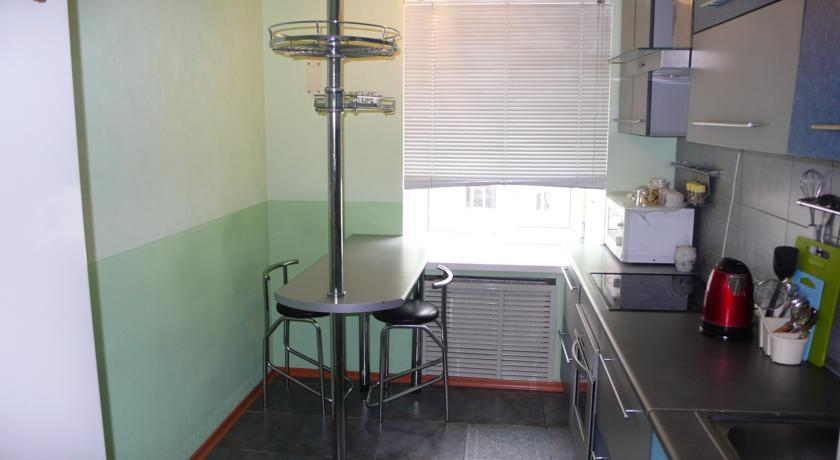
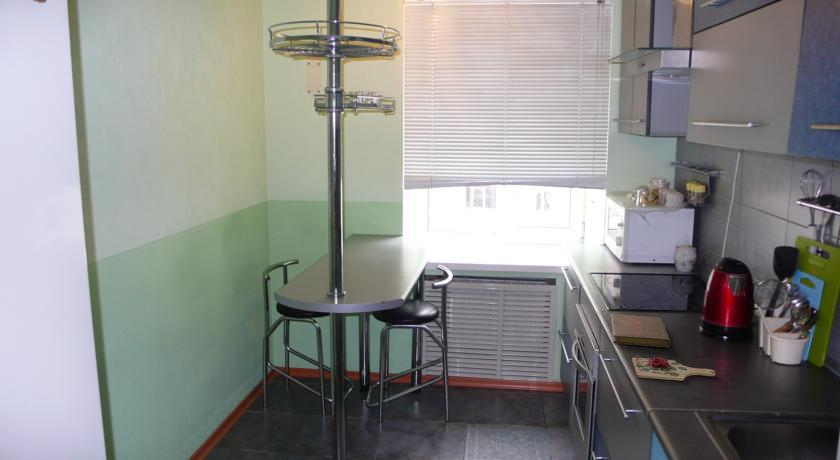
+ notebook (638, 329)
+ cutting board (674, 366)
